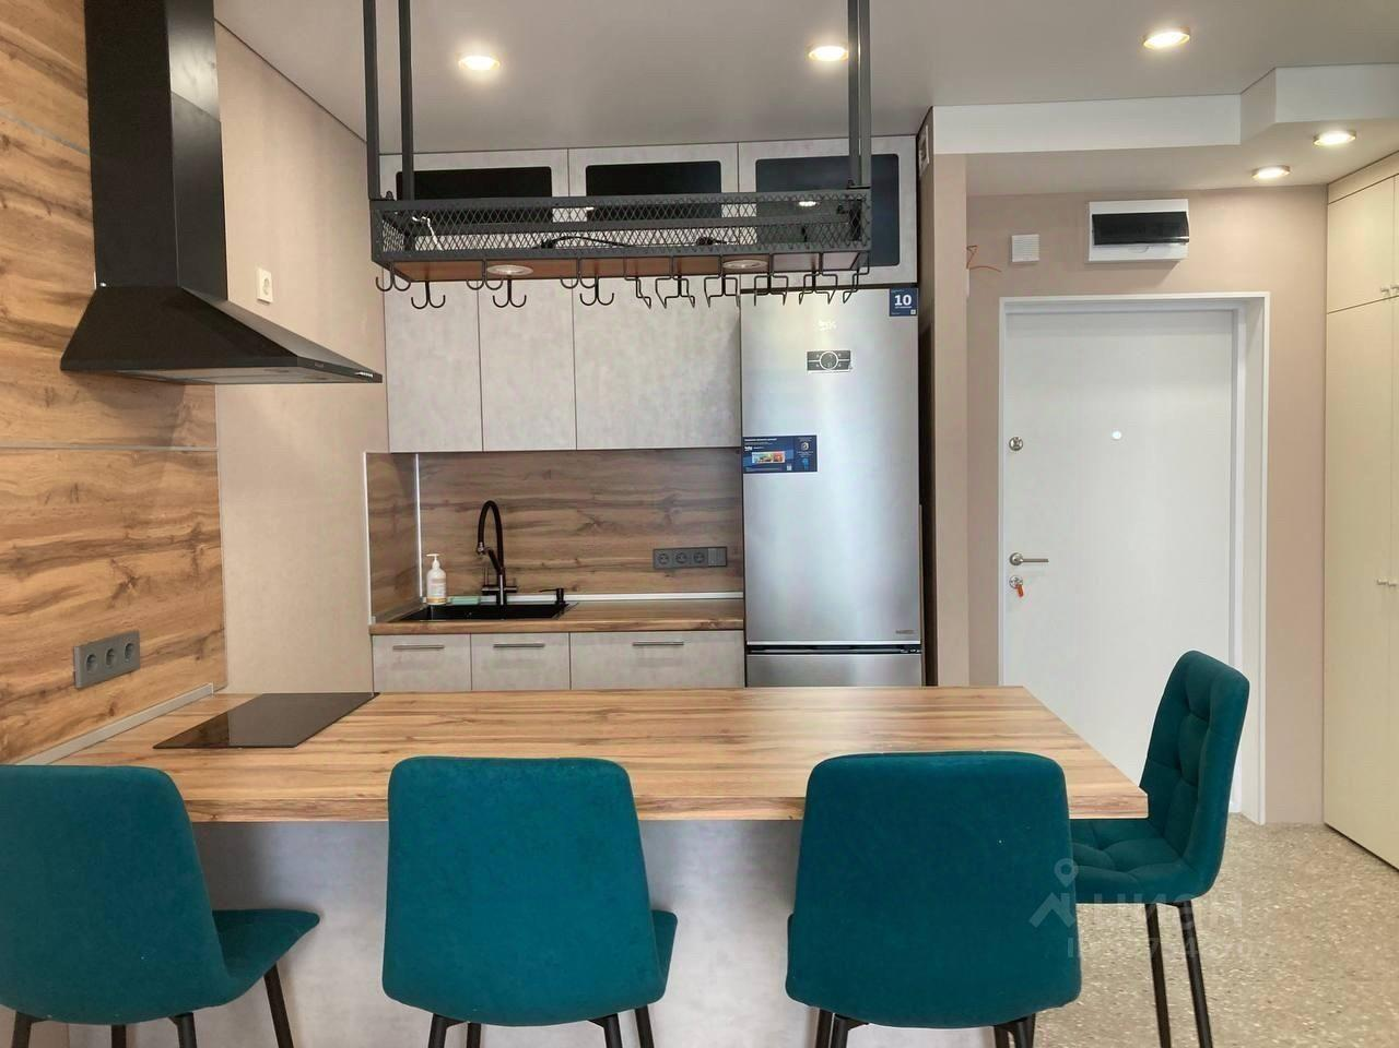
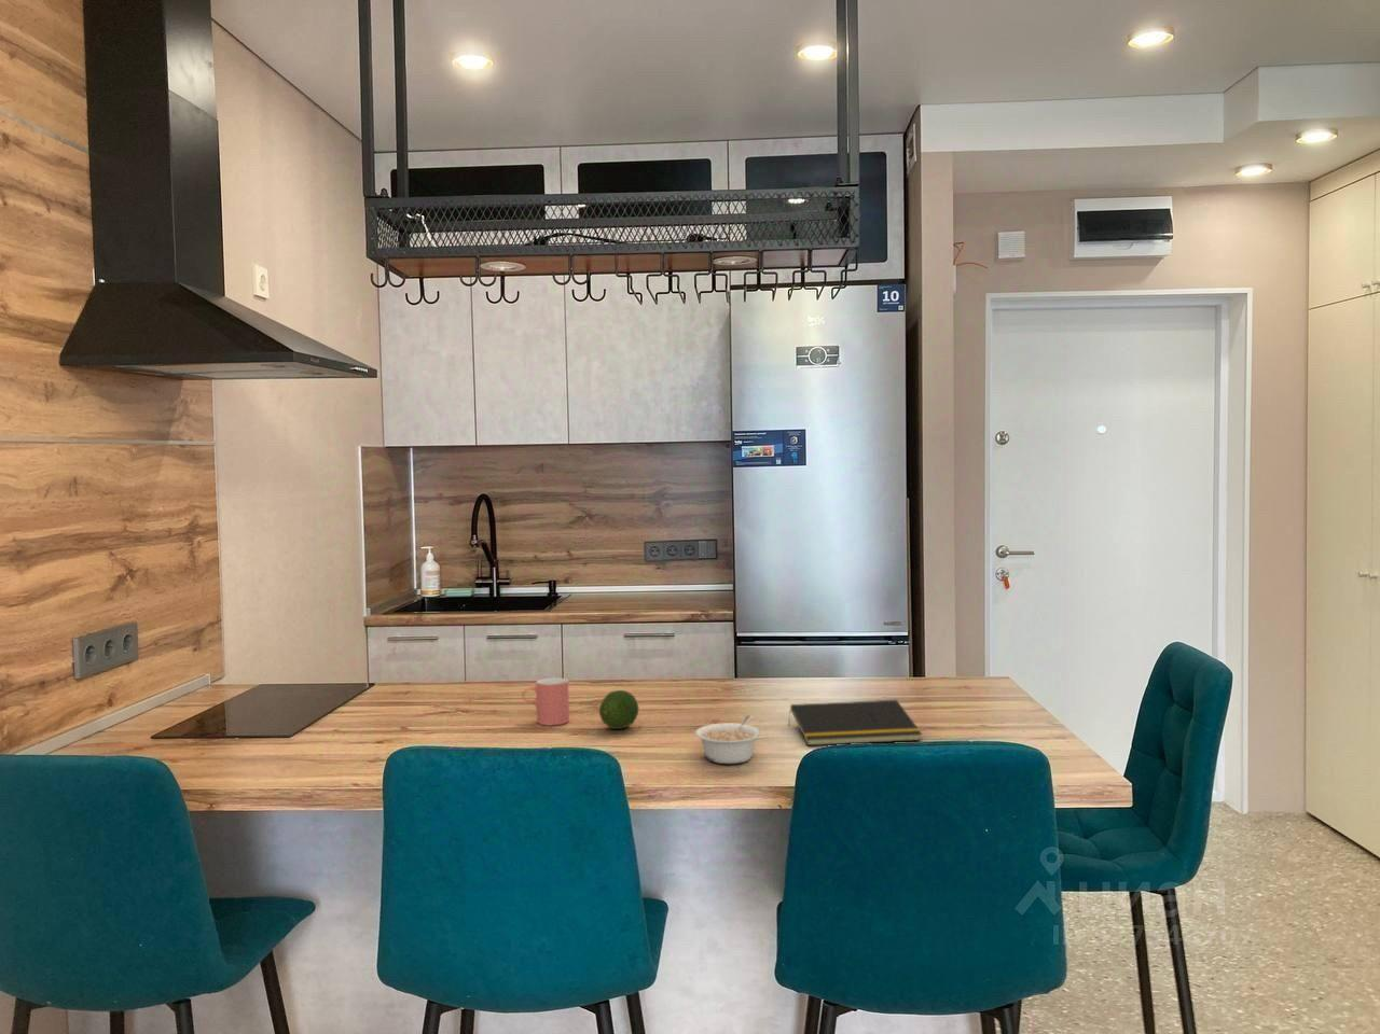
+ fruit (619, 709)
+ legume (728, 741)
+ notepad (854, 720)
+ cup (545, 702)
